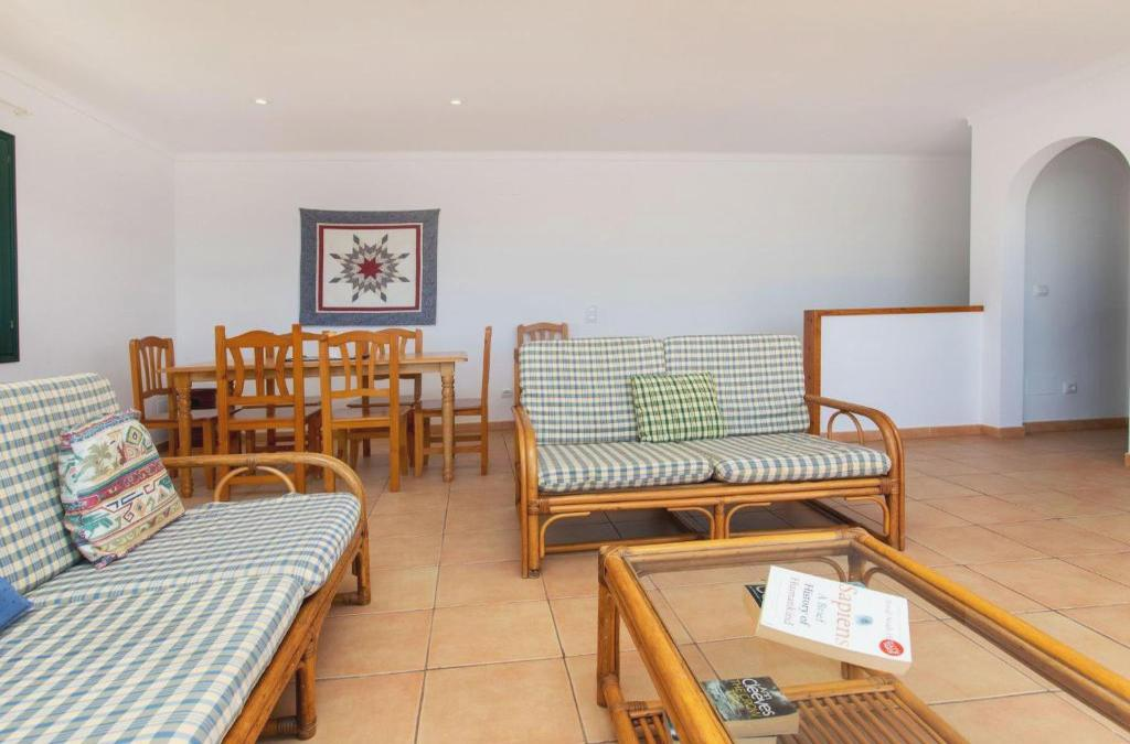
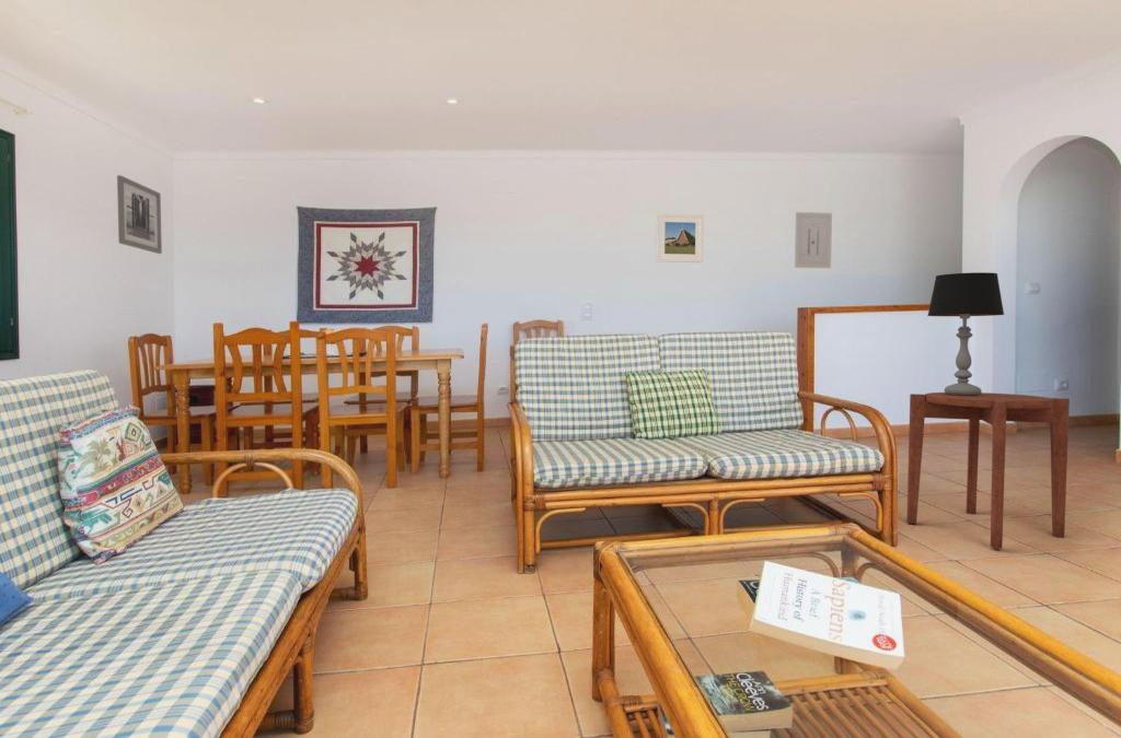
+ table lamp (963, 335)
+ side table (976, 462)
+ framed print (680, 237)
+ wall art (140, 216)
+ wall art (813, 239)
